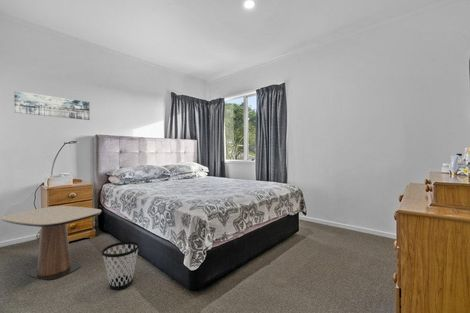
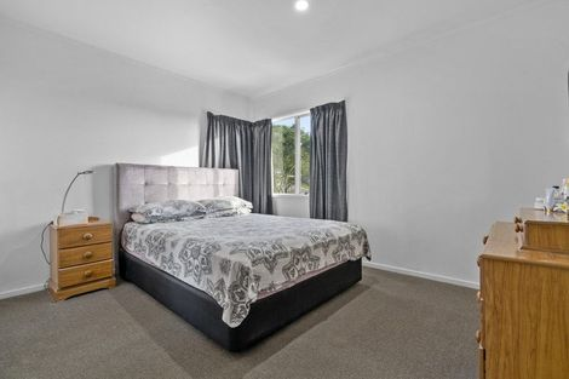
- wastebasket (121, 265)
- wall art (55, 106)
- side table (54, 241)
